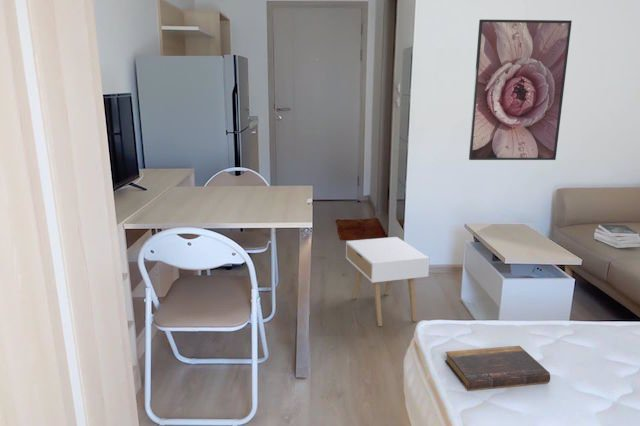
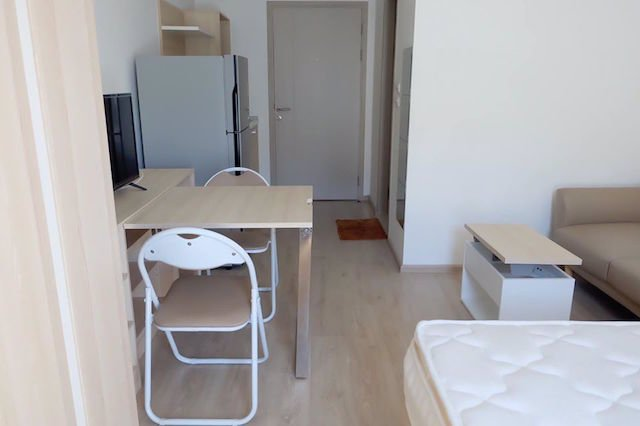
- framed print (518, 92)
- nightstand (384, 279)
- book (617, 235)
- book (495, 367)
